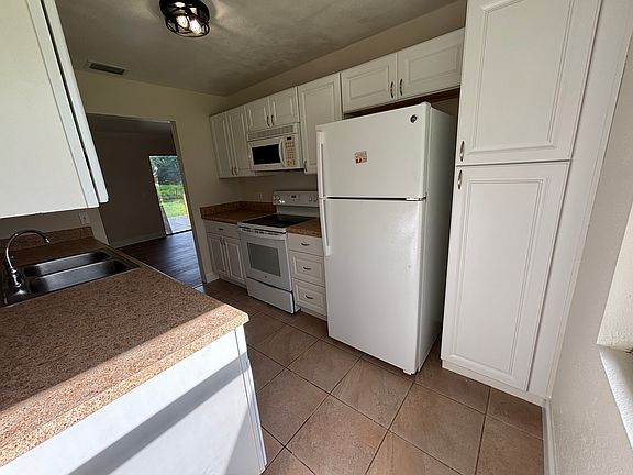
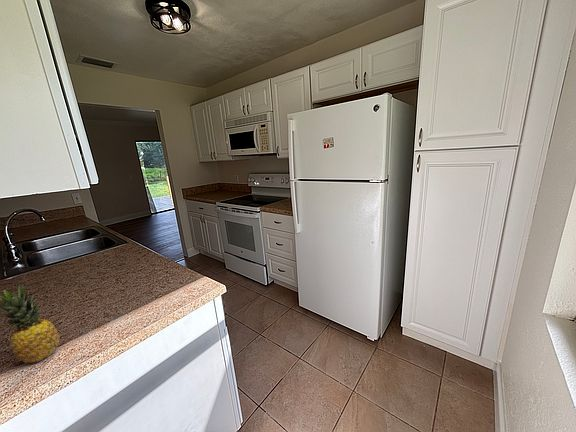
+ fruit (28, 321)
